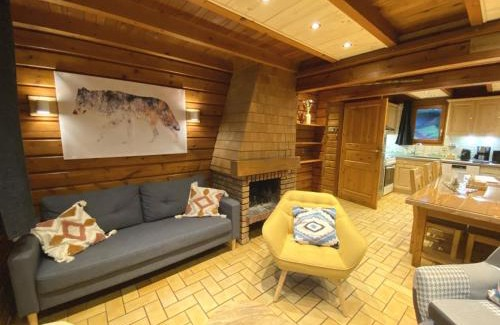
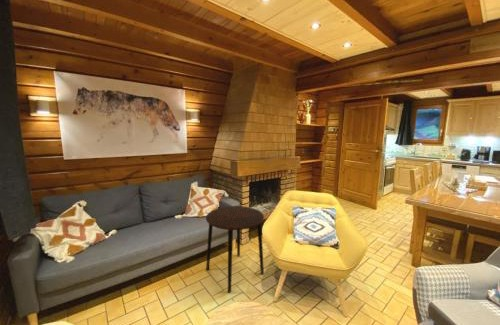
+ side table (237, 243)
